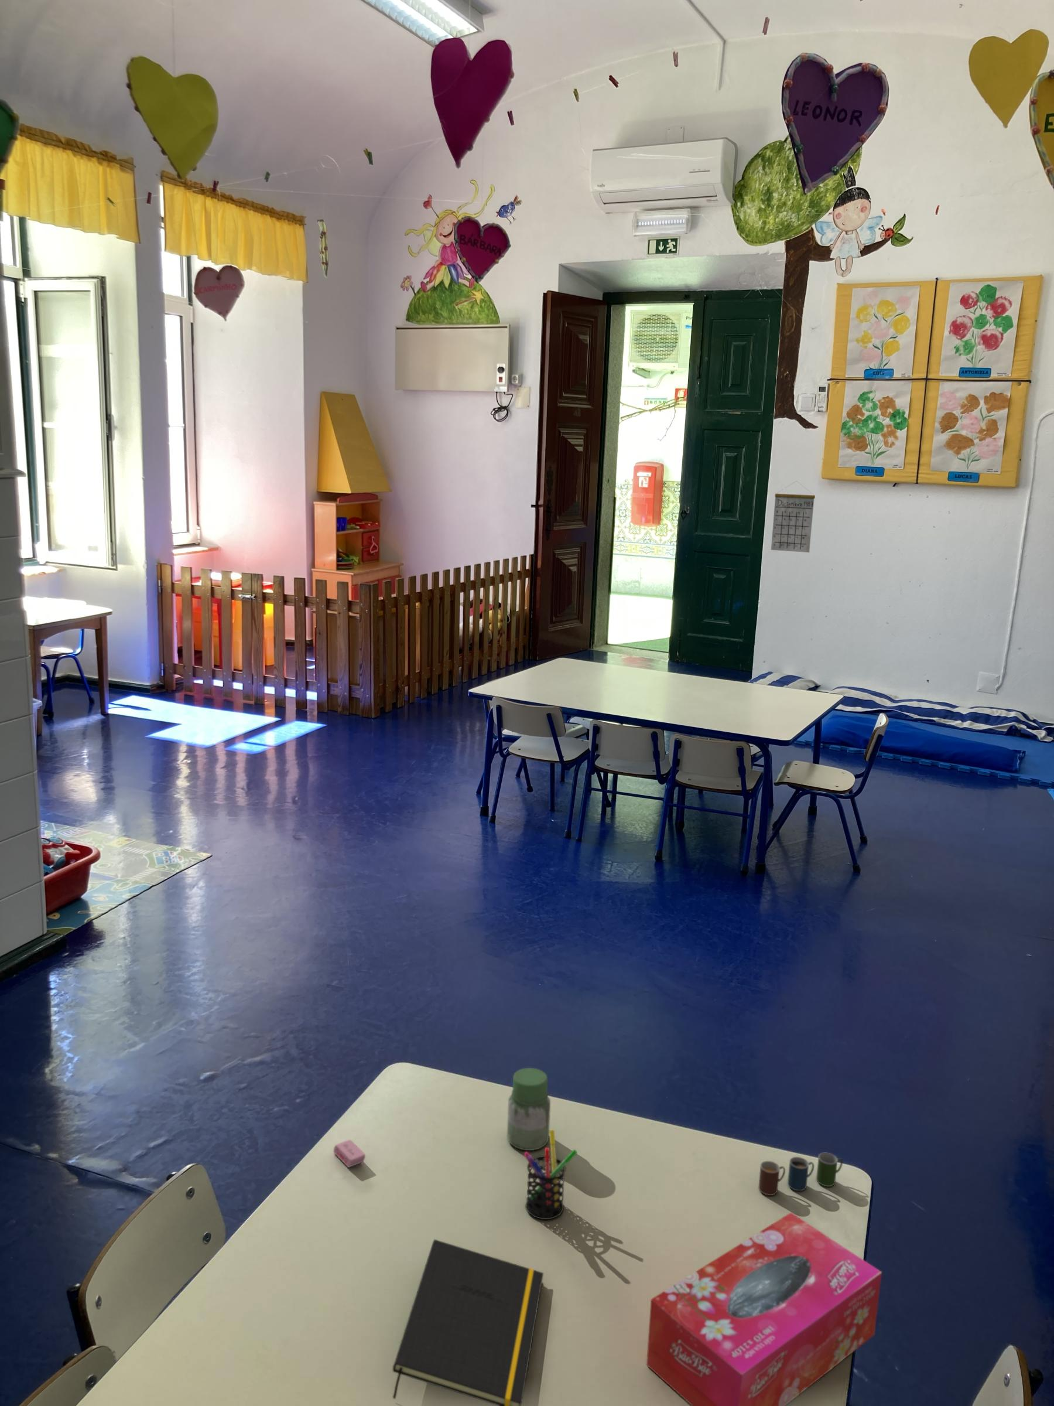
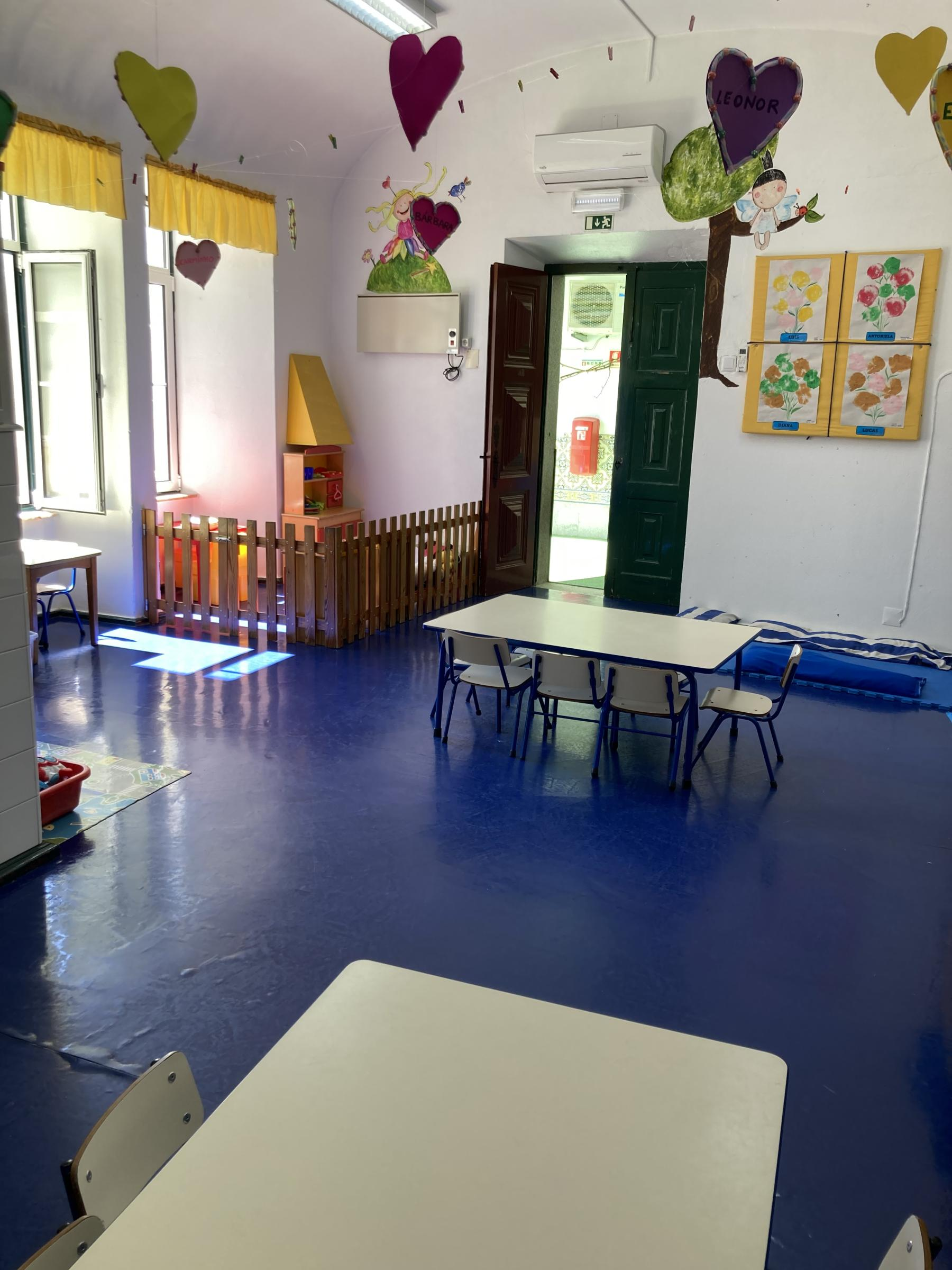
- notepad (473, 1319)
- jar (529, 1108)
- tissue box (765, 1317)
- eraser (349, 1152)
- cup (802, 1166)
- calendar (793, 516)
- pen holder (550, 1174)
